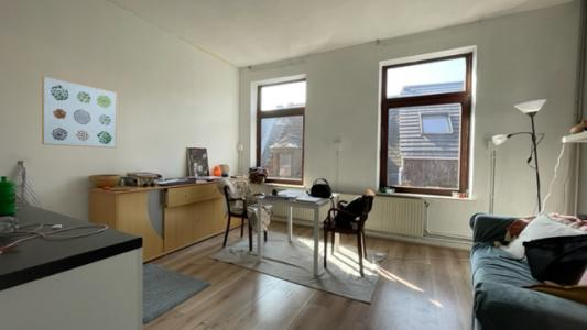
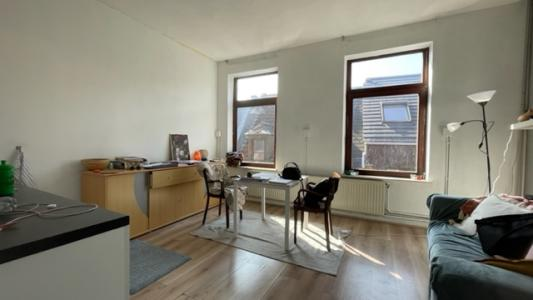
- wall art (83, 116)
